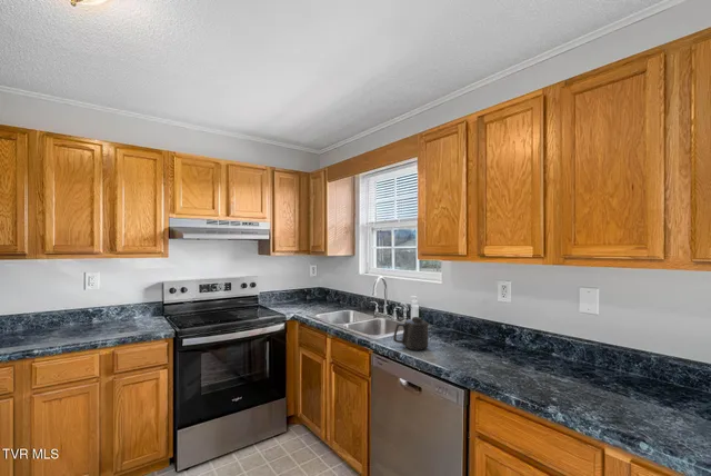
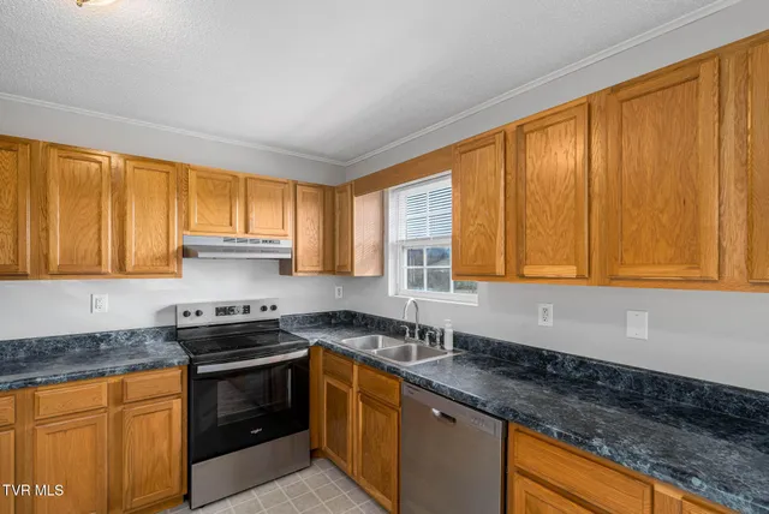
- mug (412, 333)
